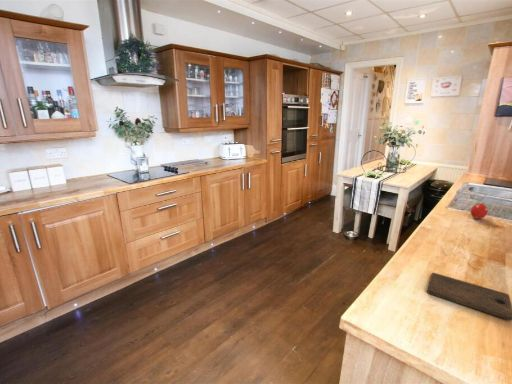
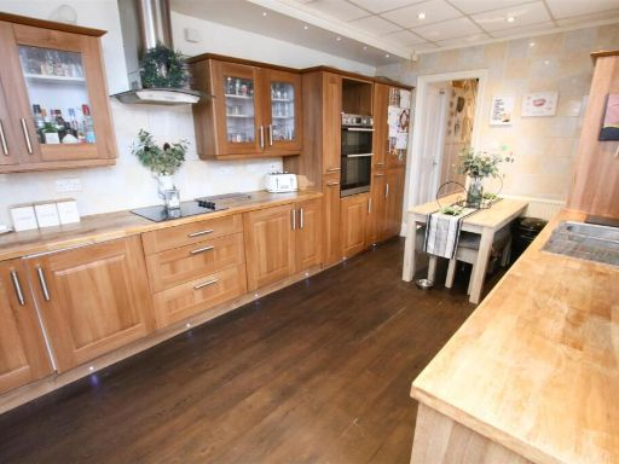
- fruit (479, 210)
- cutting board (467, 293)
